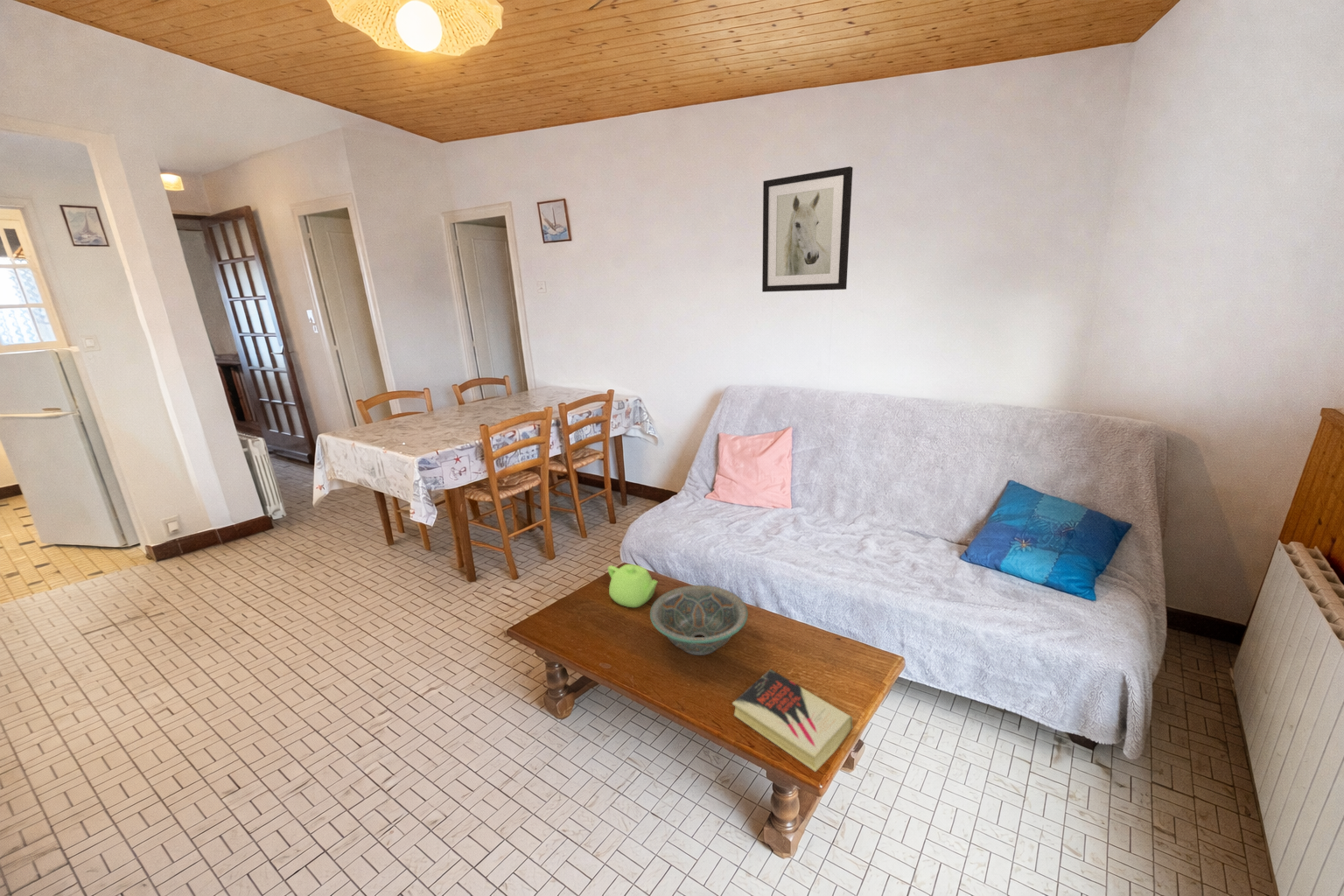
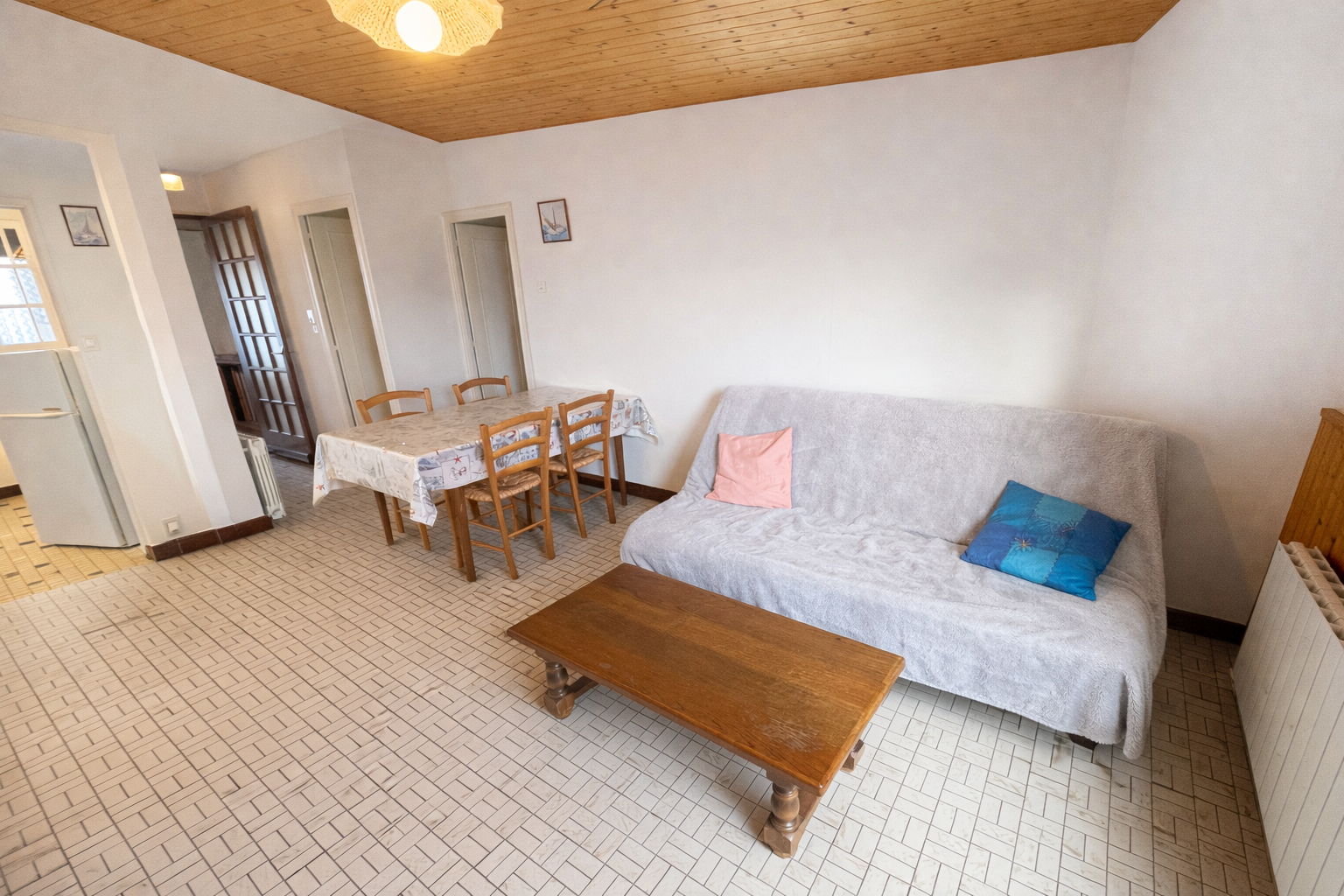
- book (790, 715)
- teapot (632, 582)
- decorative bowl (698, 626)
- wall art (804, 234)
